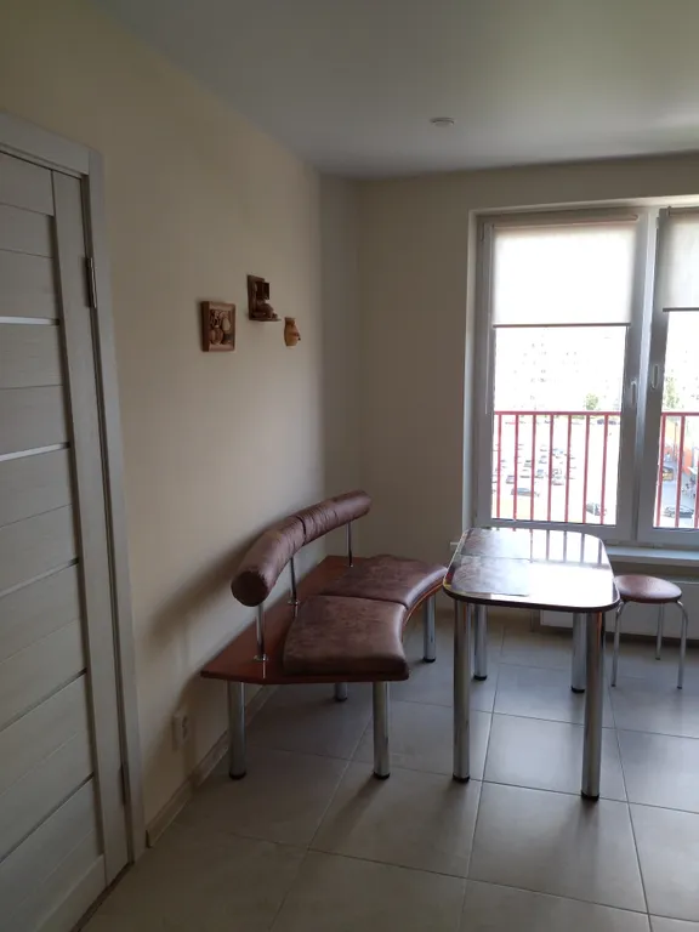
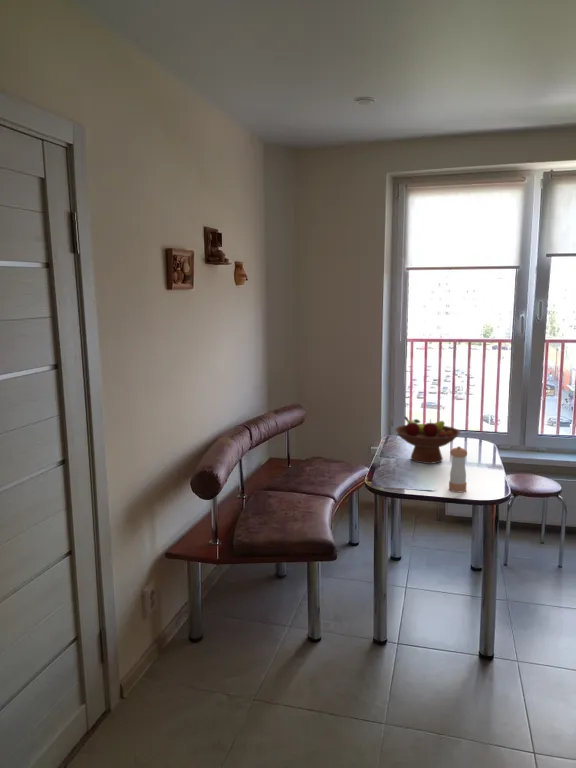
+ fruit bowl (427, 439)
+ pepper shaker (458, 468)
